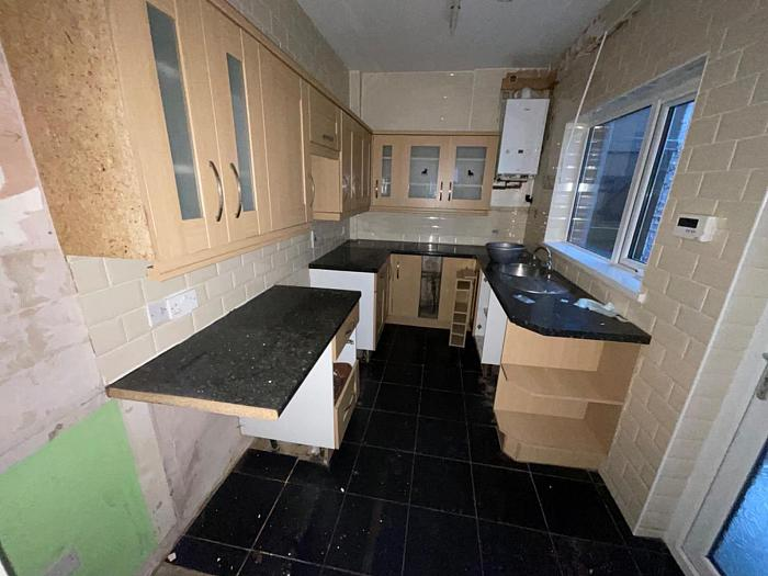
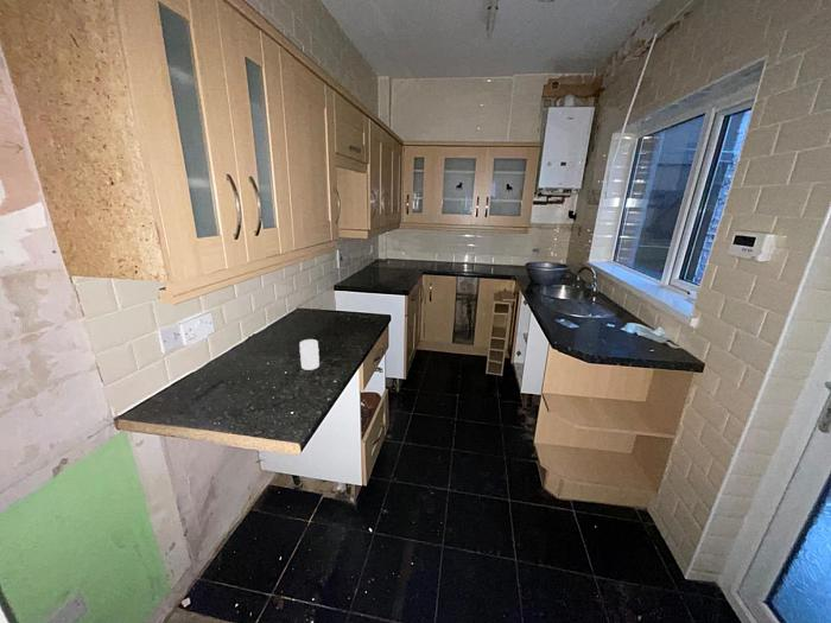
+ cup (309, 354)
